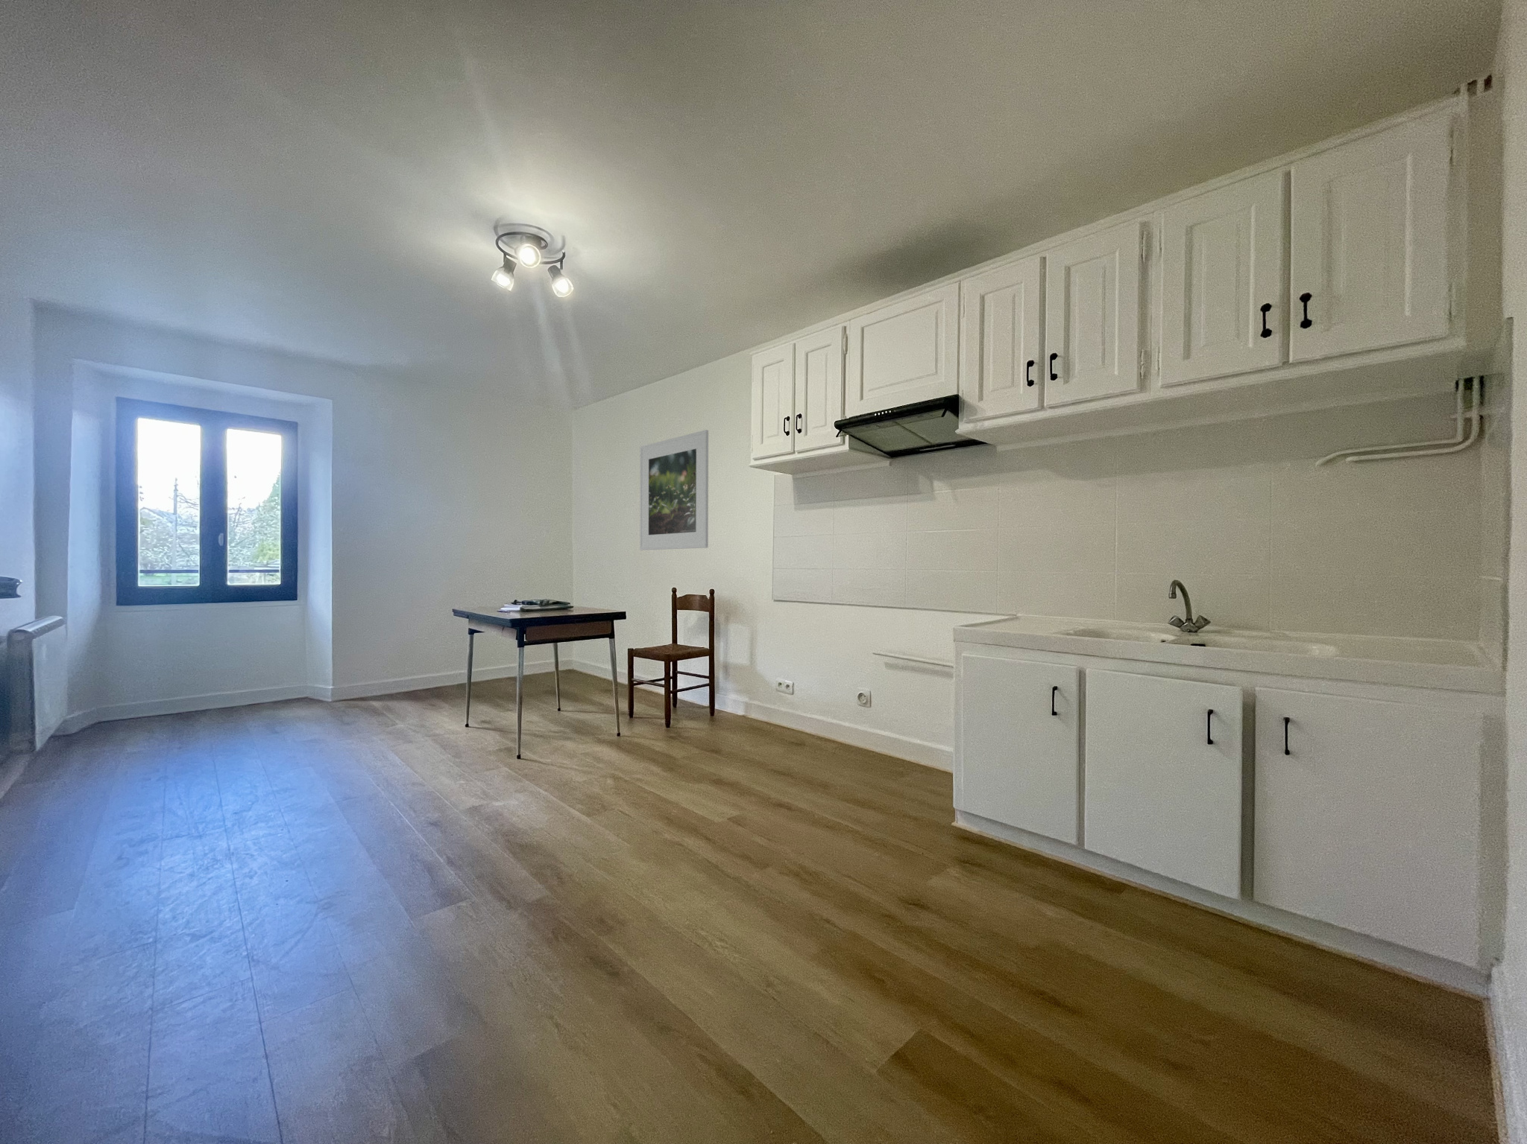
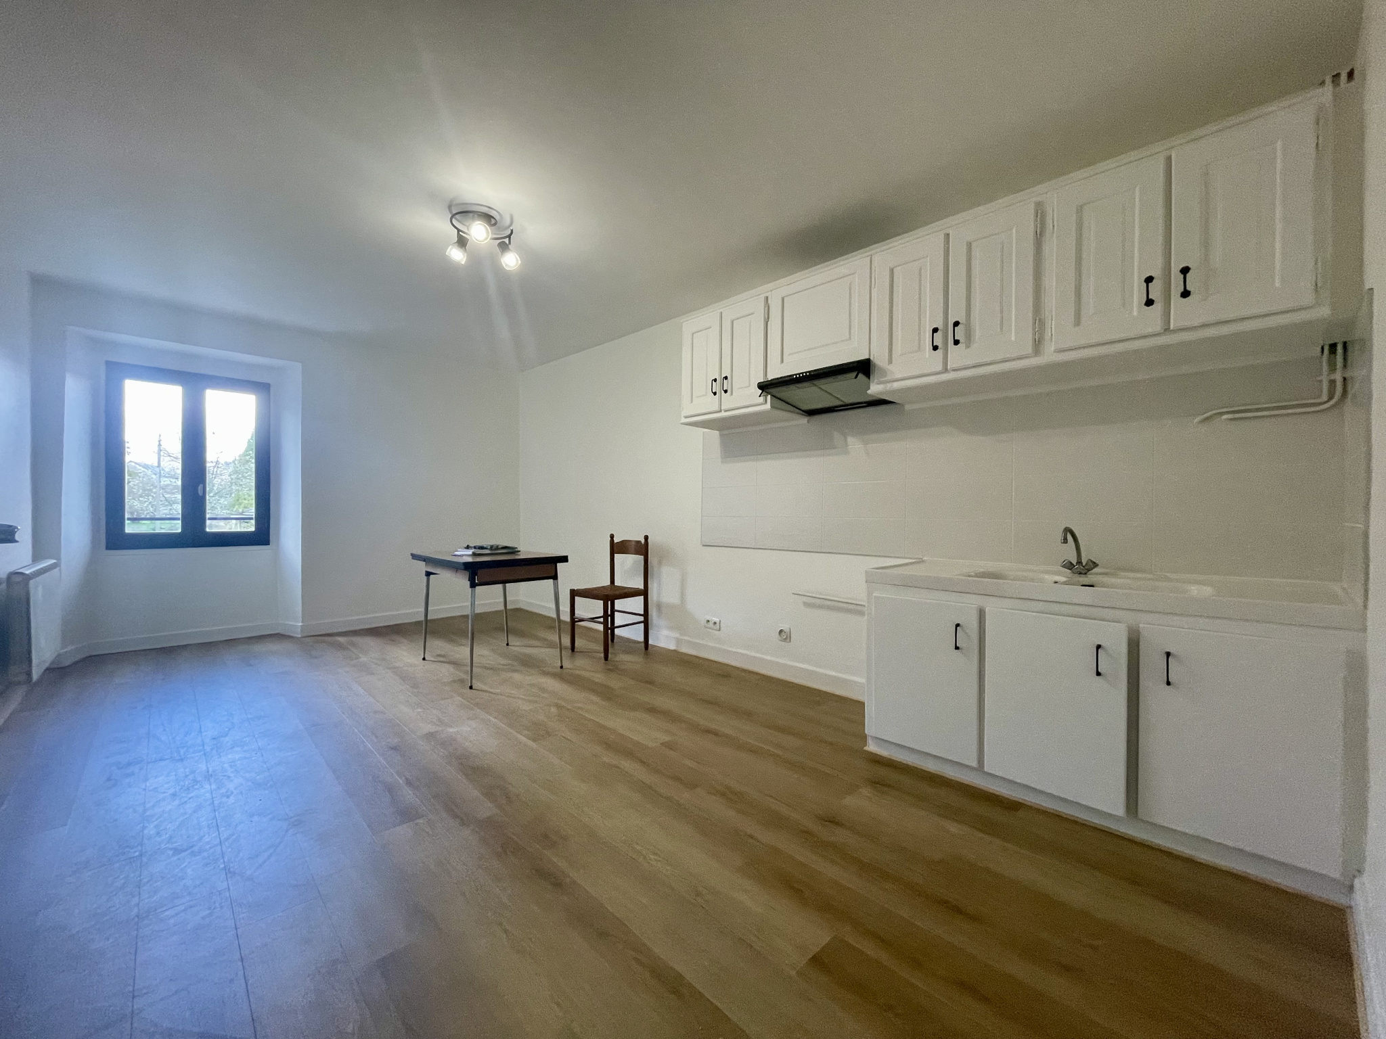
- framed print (672, 494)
